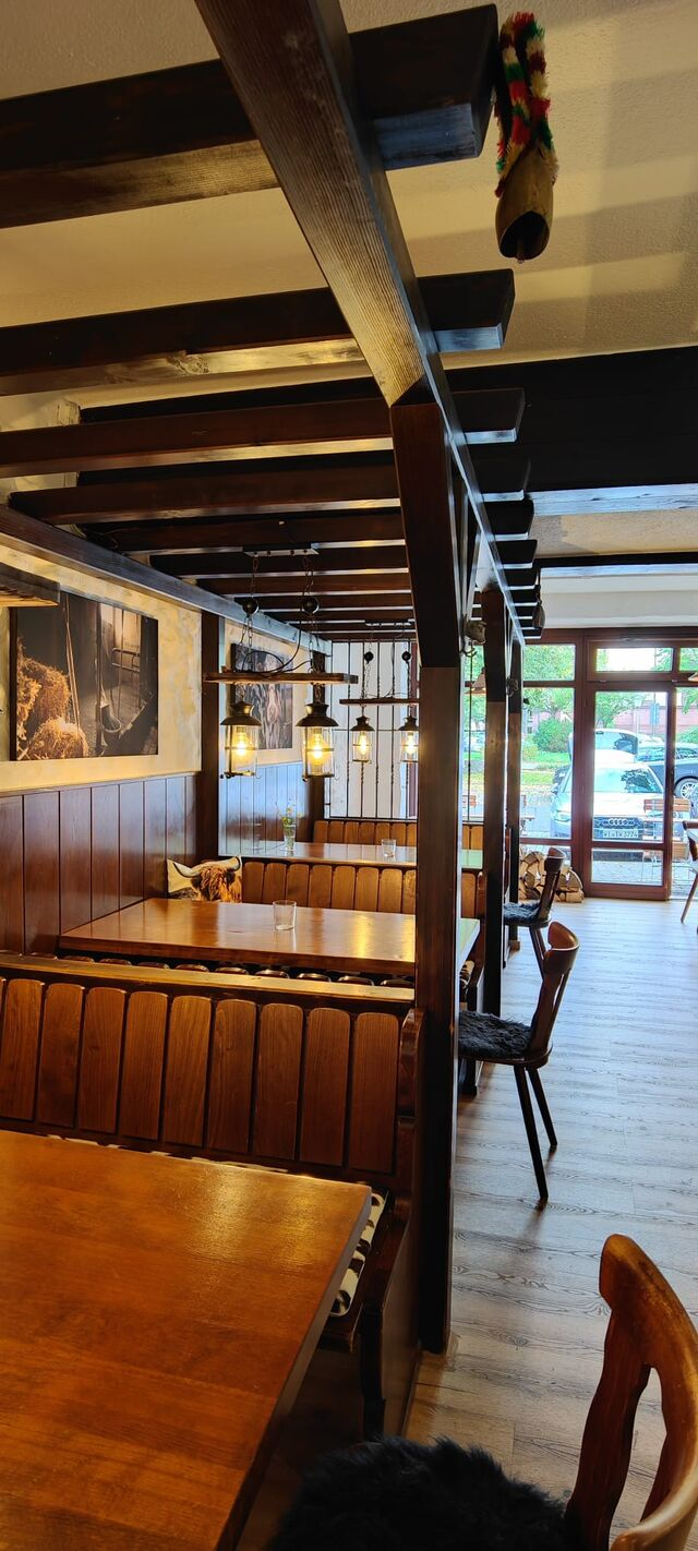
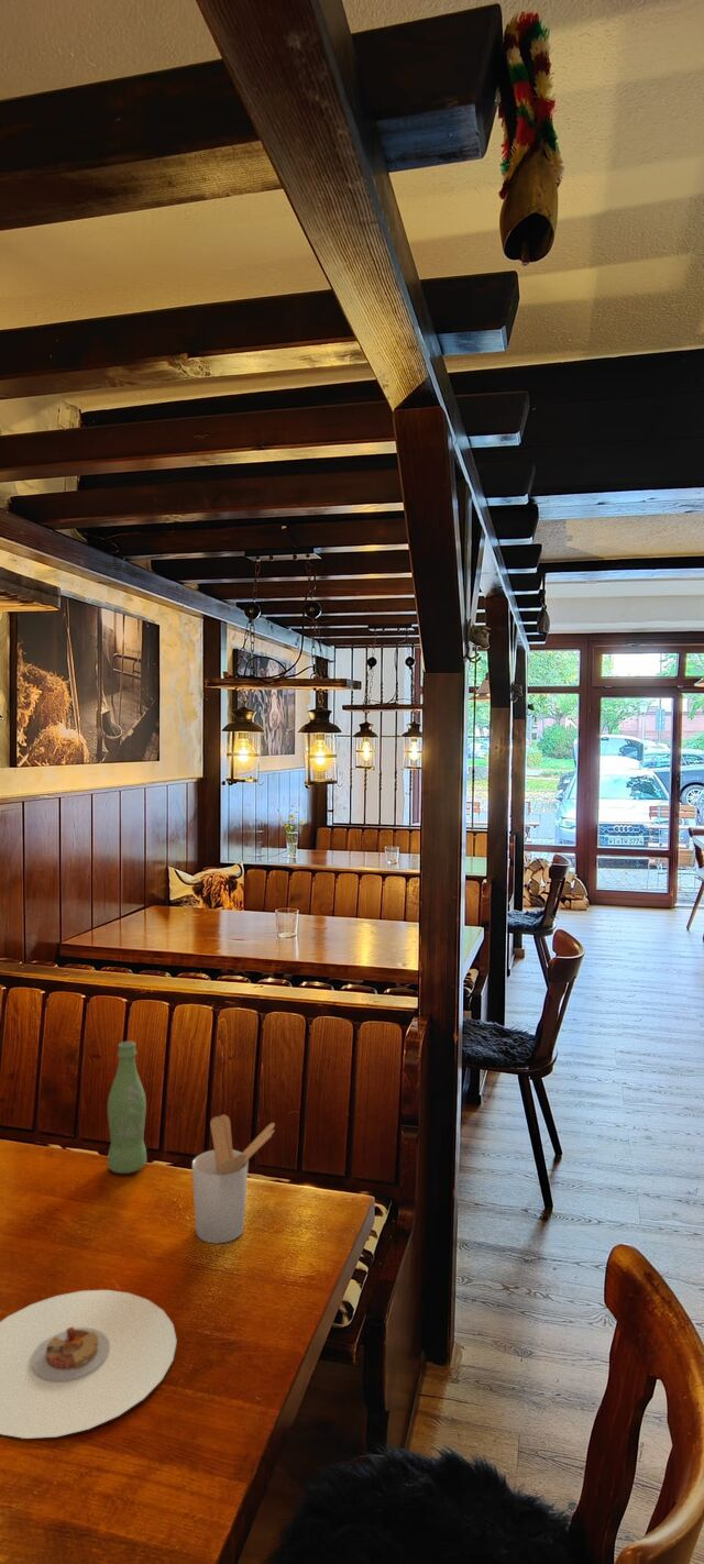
+ utensil holder (234, 1177)
+ plate (70, 1348)
+ bottle (127, 1105)
